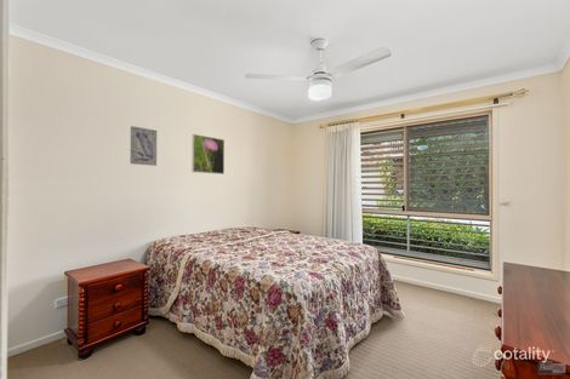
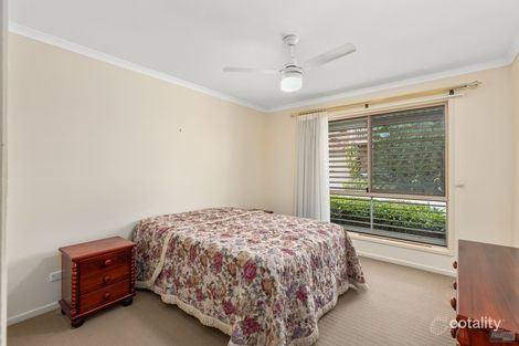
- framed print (209, 155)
- wall art (143, 147)
